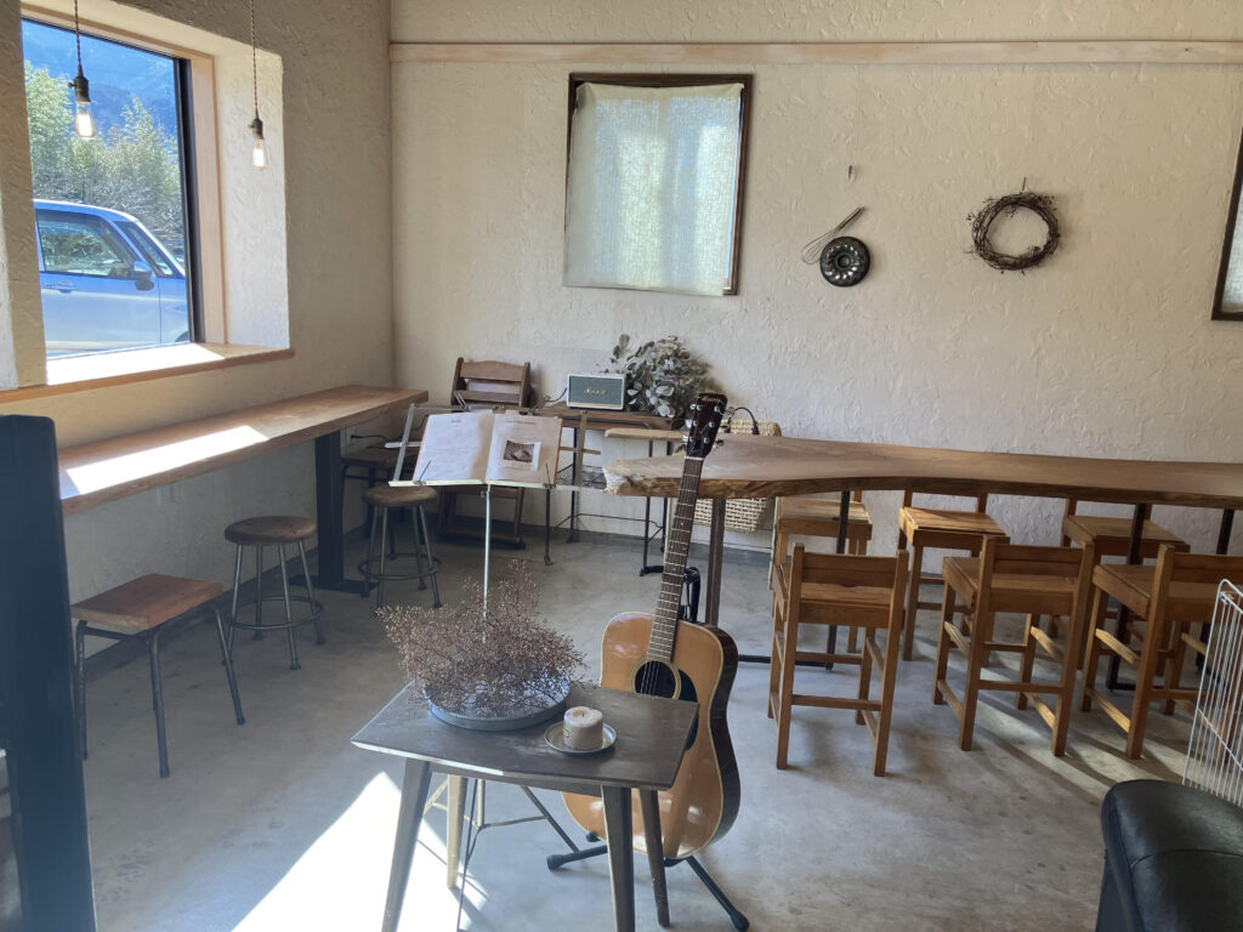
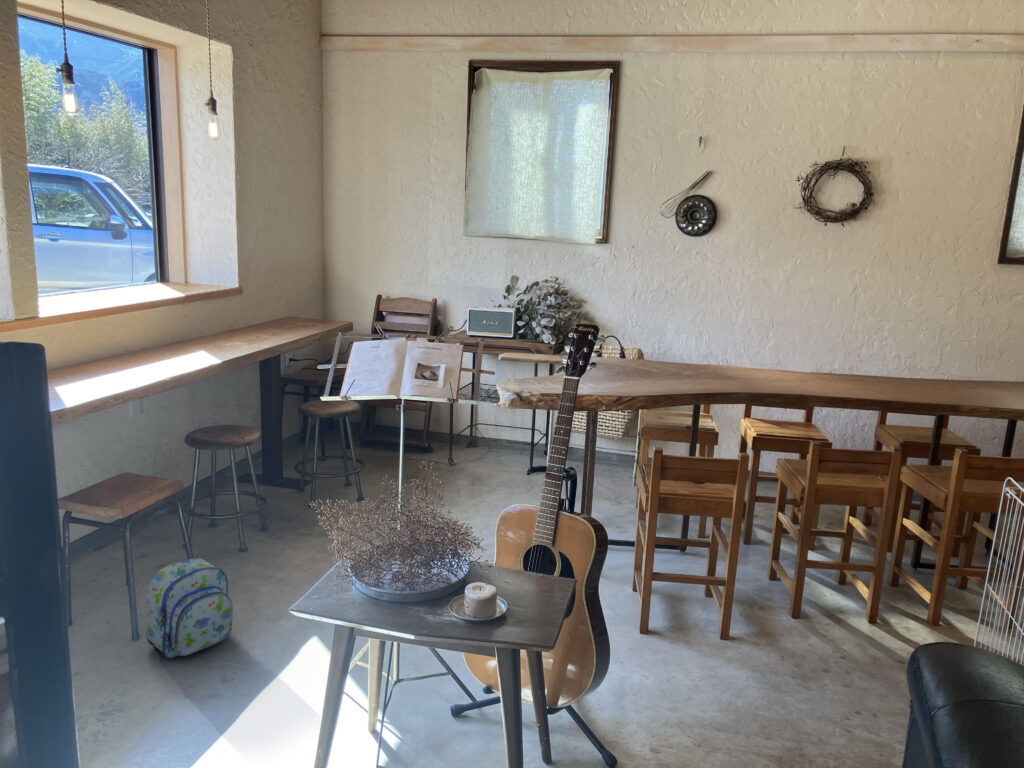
+ backpack (193, 606)
